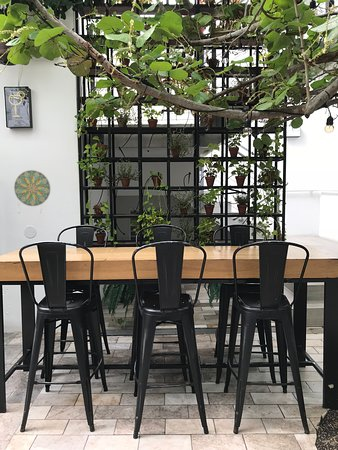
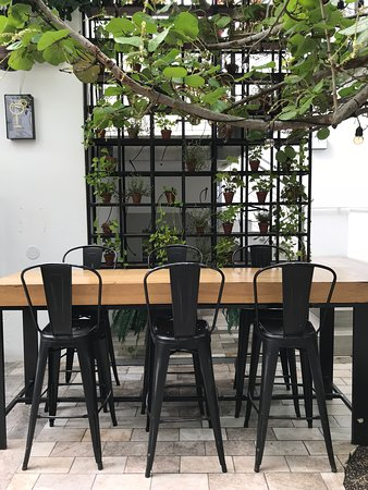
- decorative plate (32, 188)
